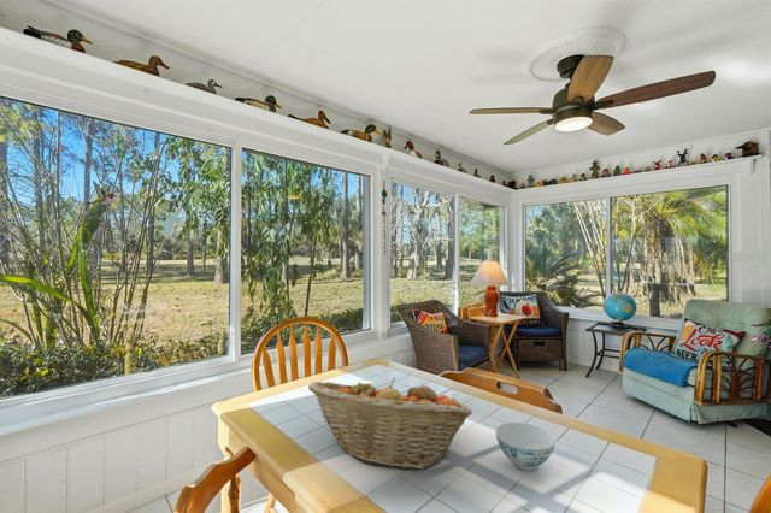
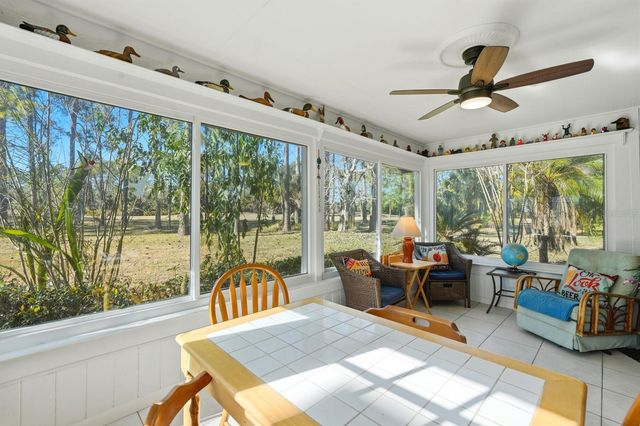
- chinaware (524, 448)
- fruit basket (387, 409)
